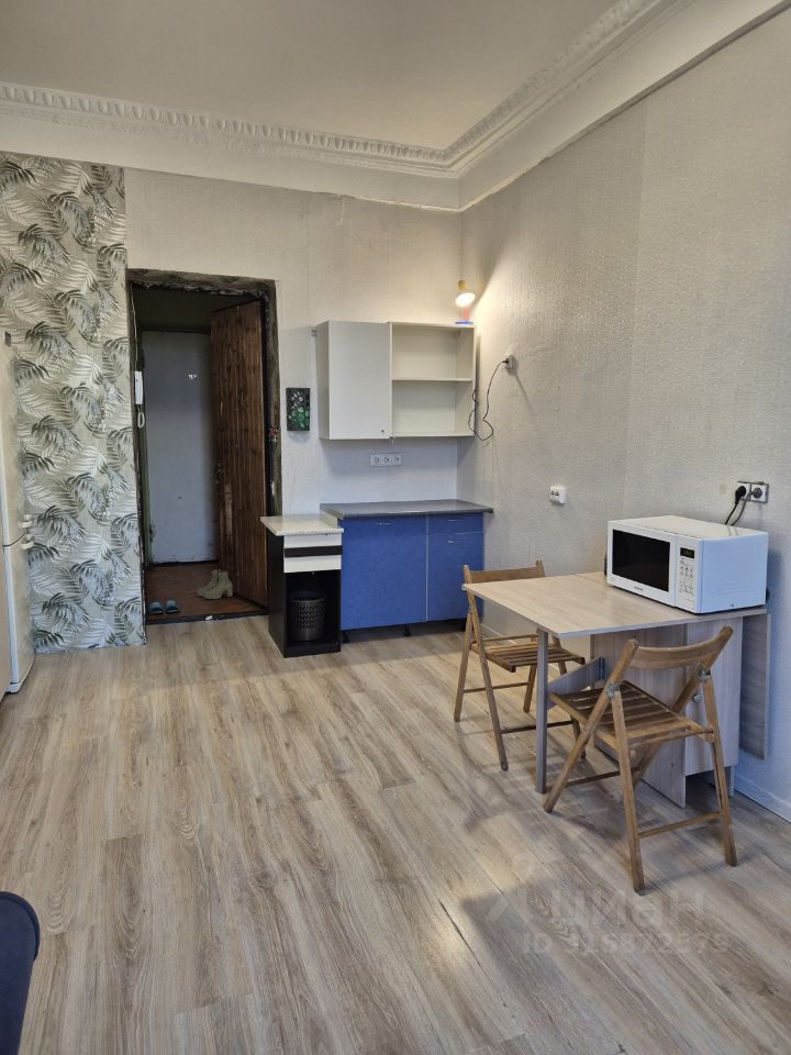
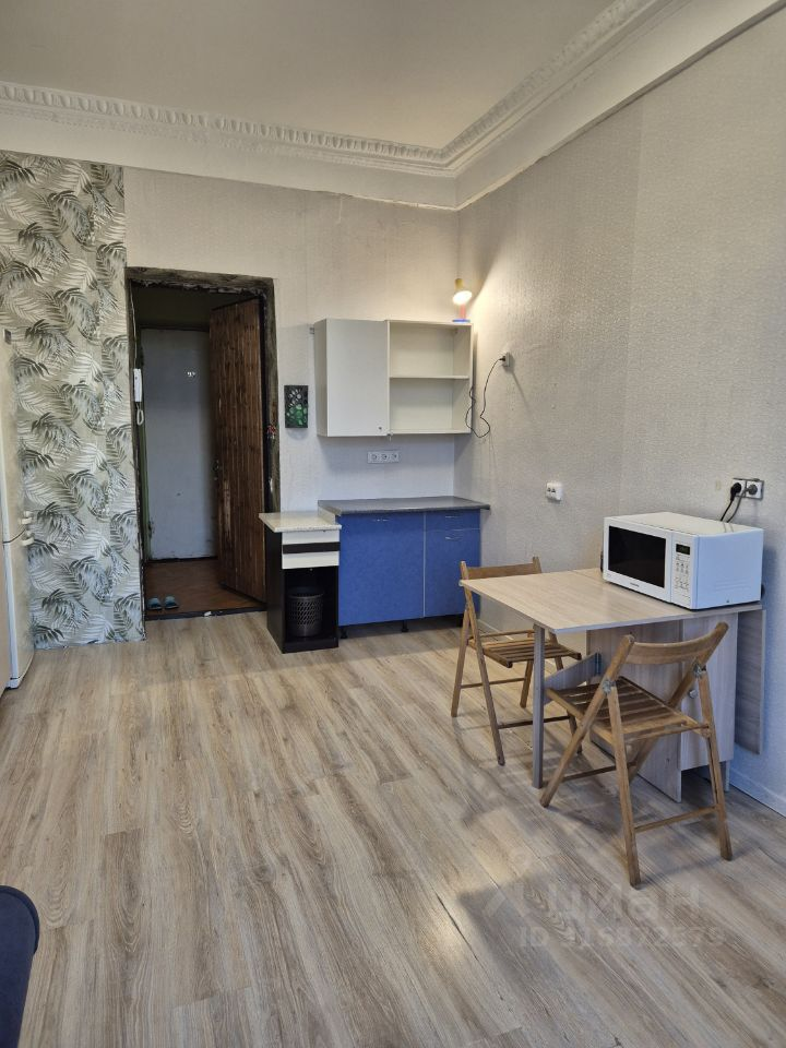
- boots (214, 584)
